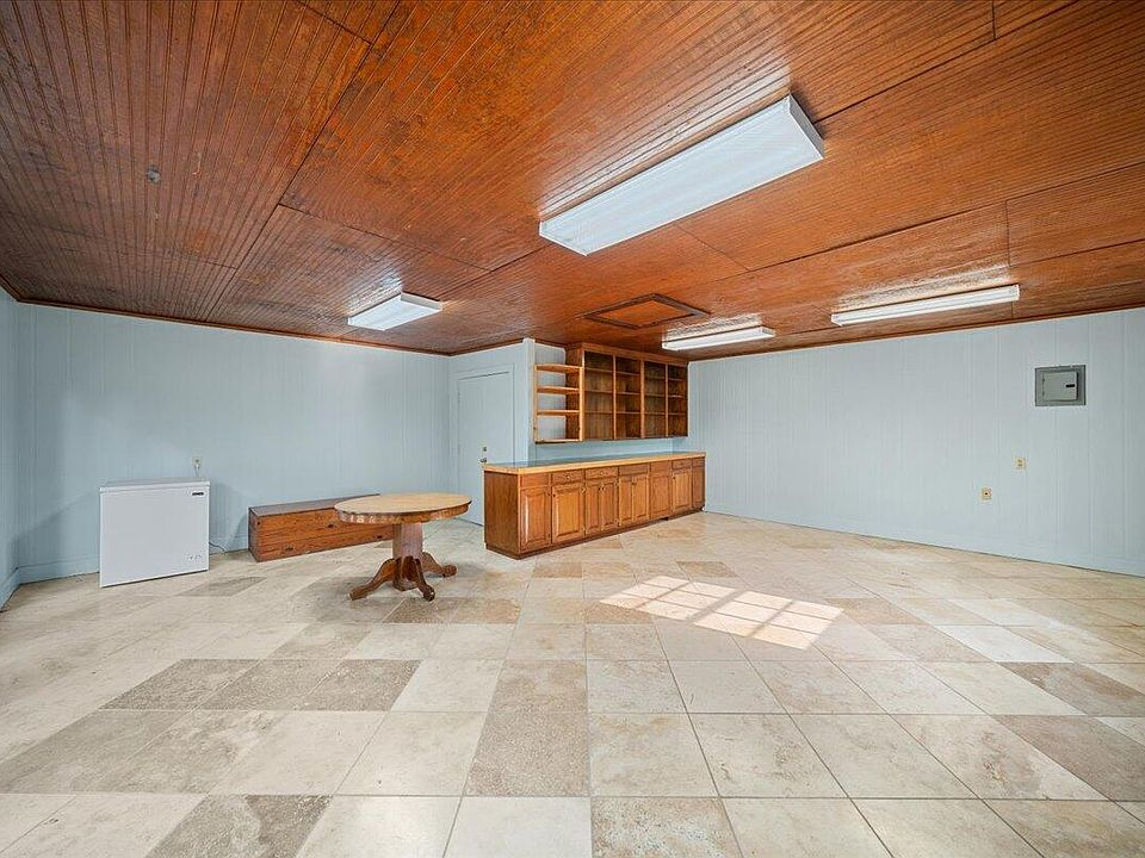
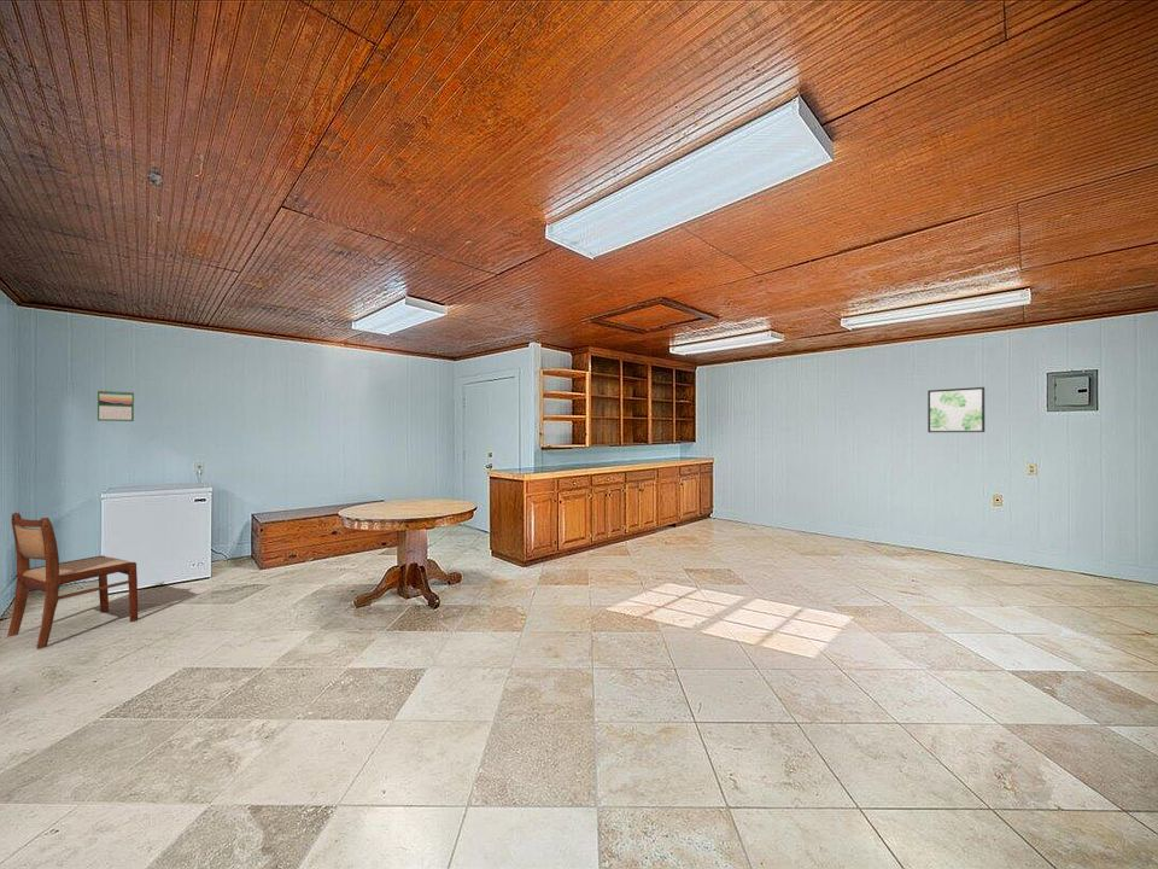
+ wall art (955, 410)
+ dining chair (75, 568)
+ calendar (116, 406)
